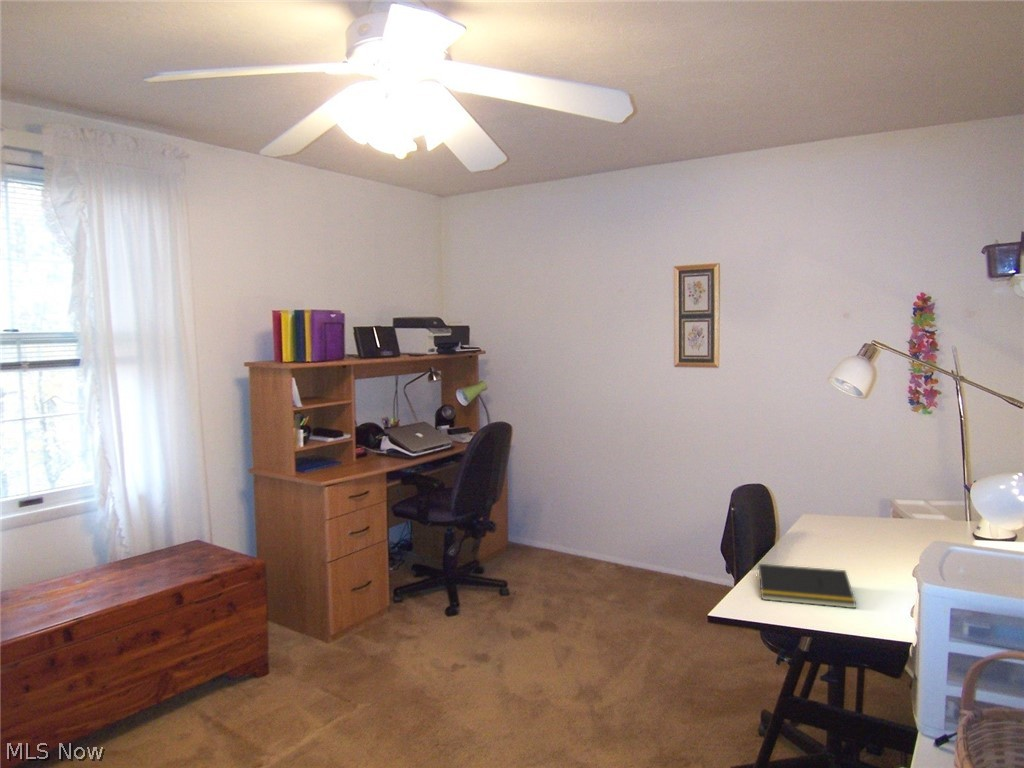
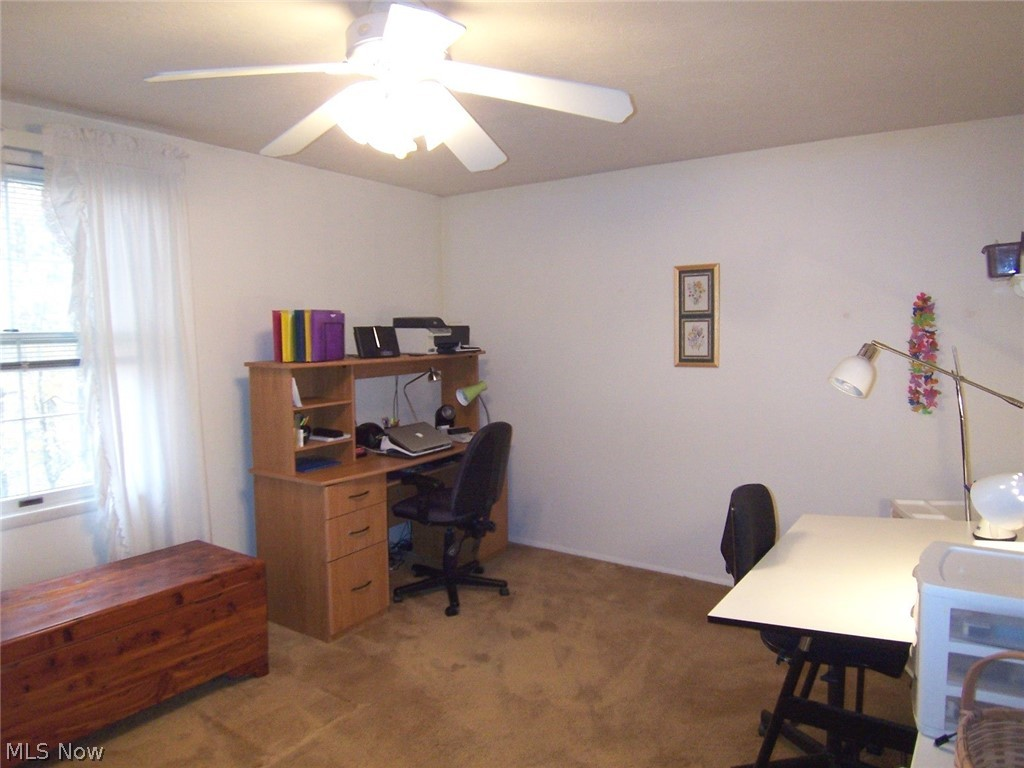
- notepad (804, 584)
